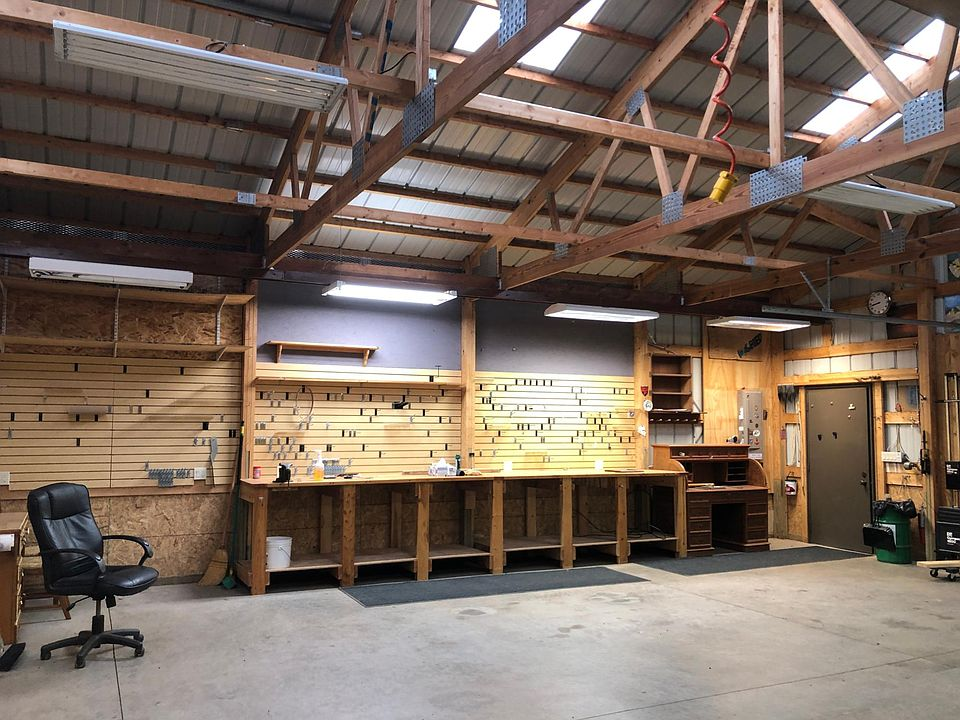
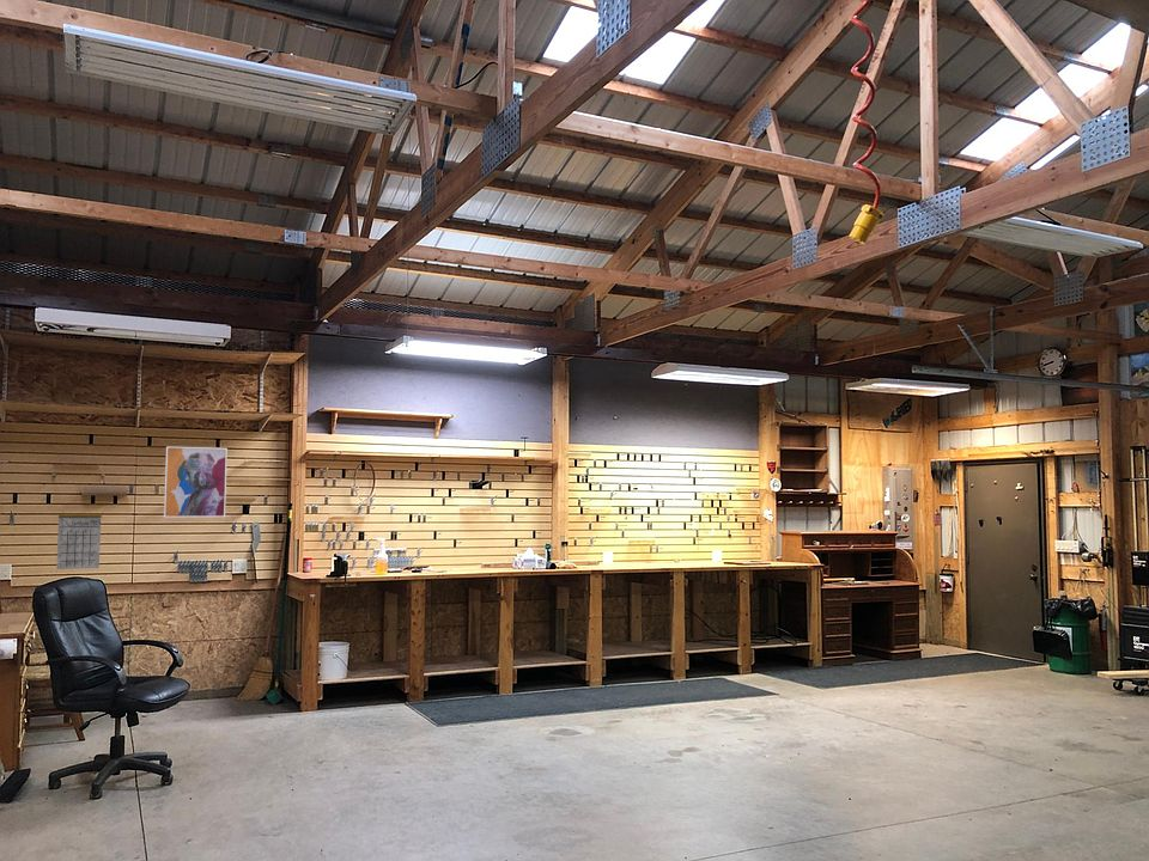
+ calendar (79, 535)
+ wall art (195, 482)
